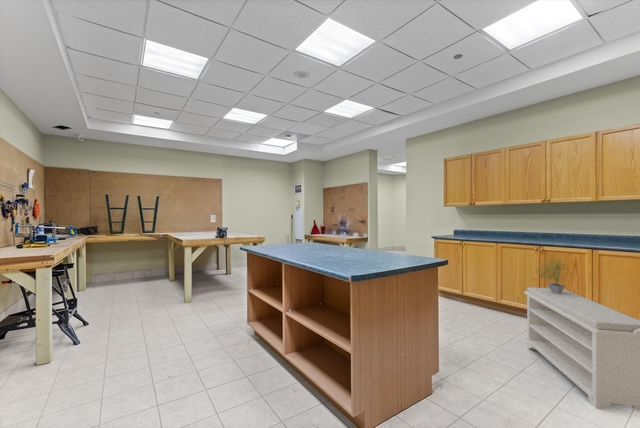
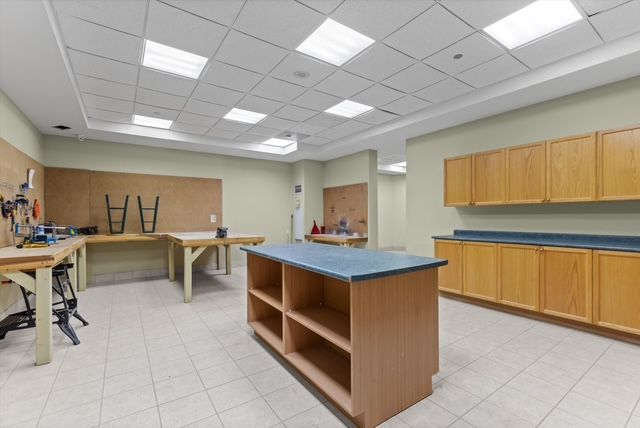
- potted plant (553, 273)
- bench (577, 338)
